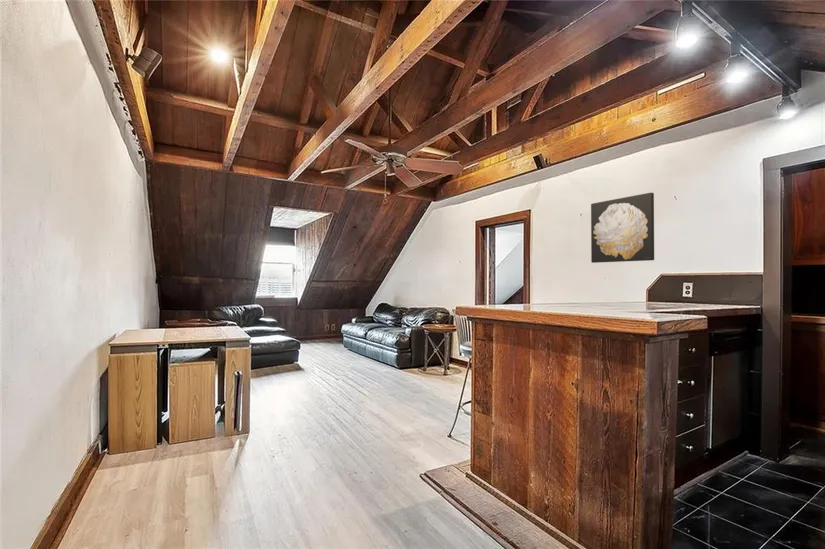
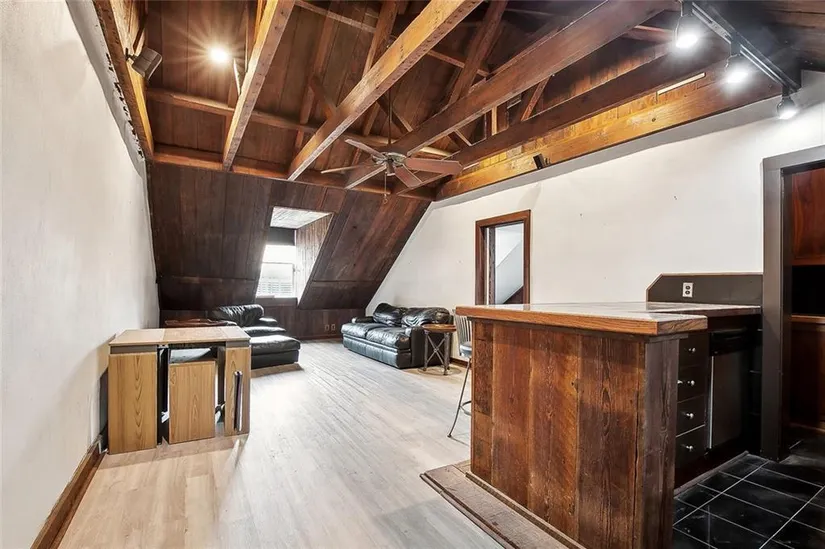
- wall art (620, 230)
